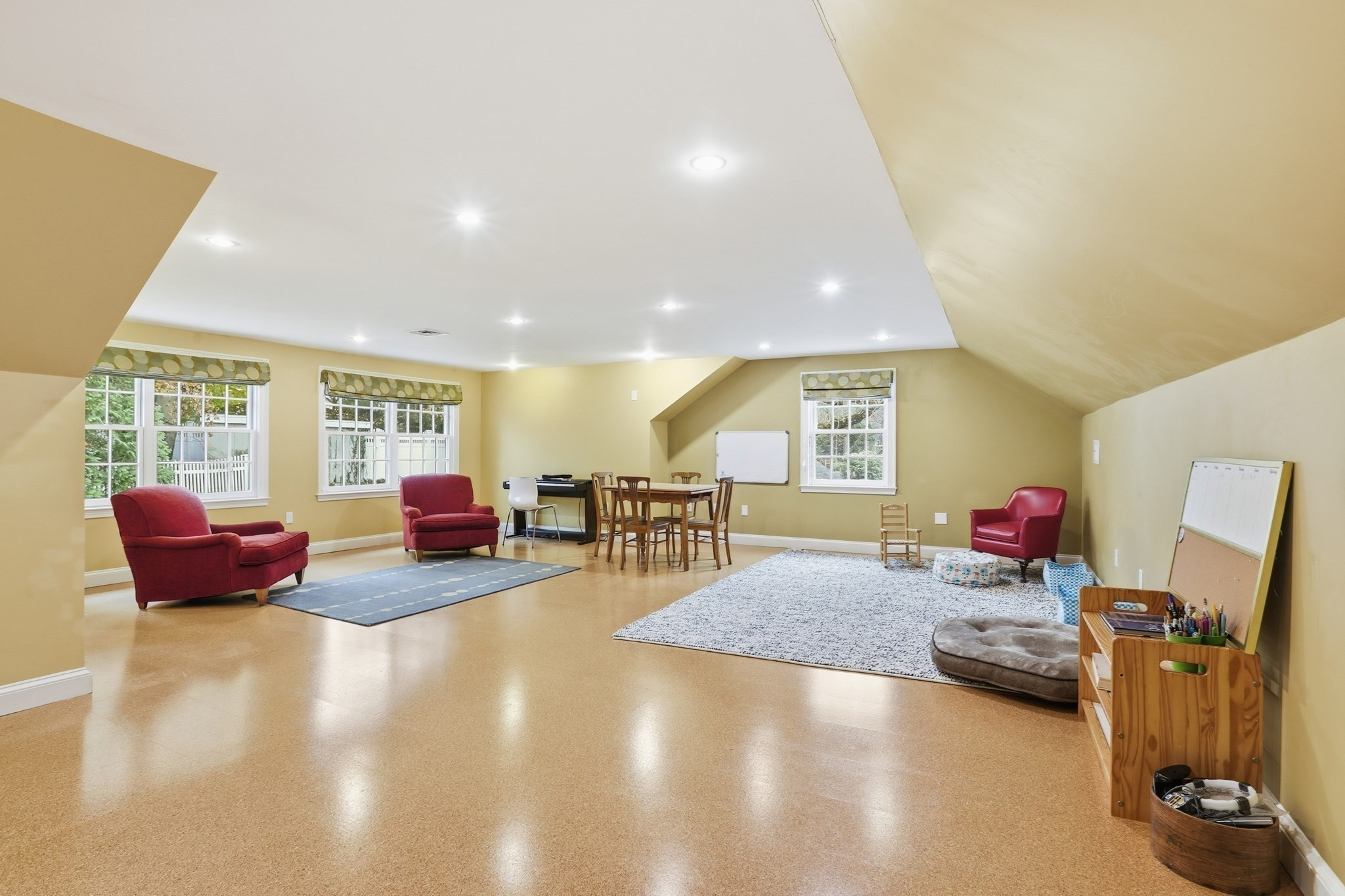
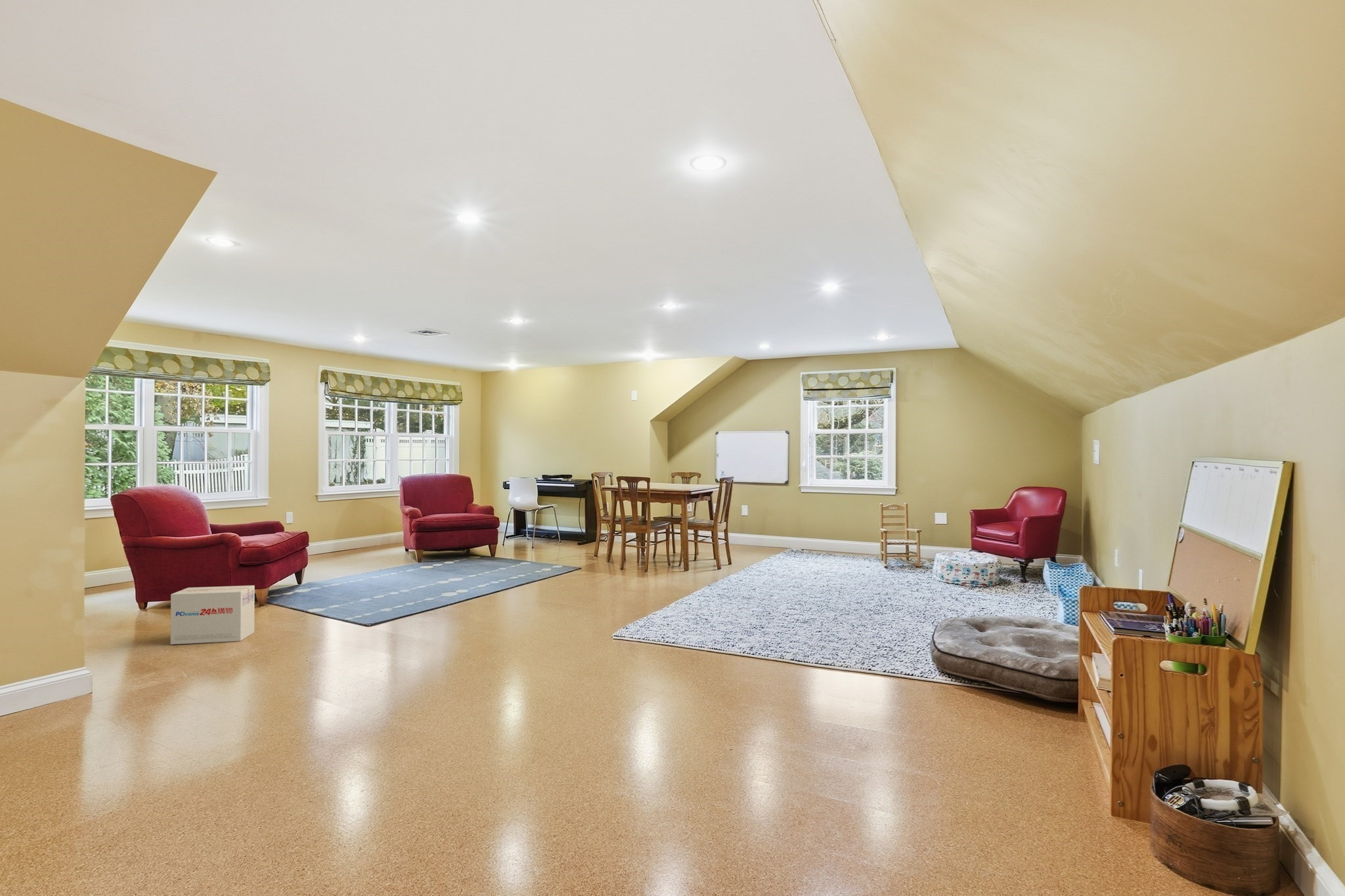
+ cardboard box (213, 614)
